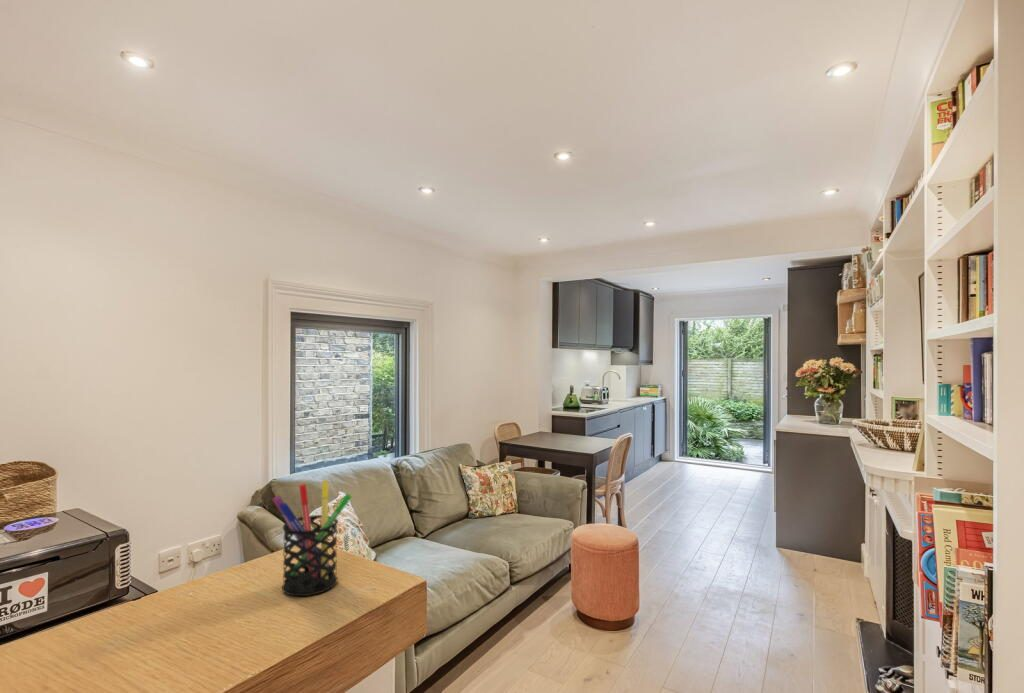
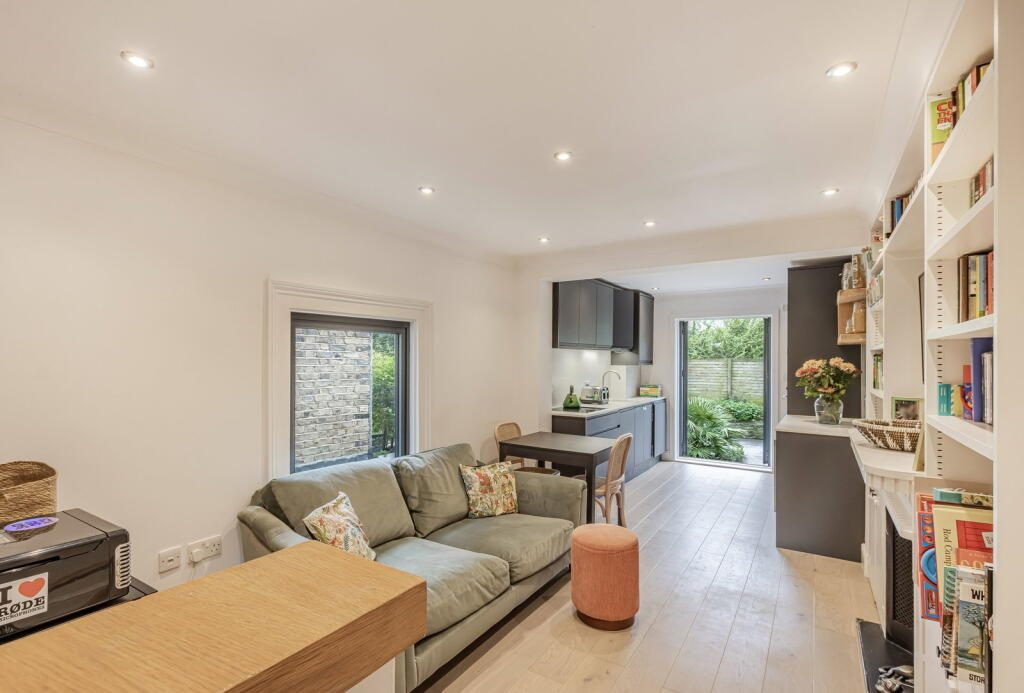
- pen holder (315, 532)
